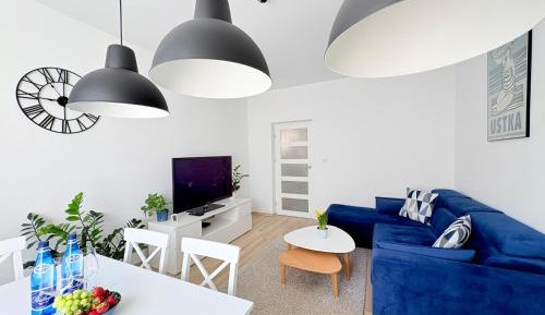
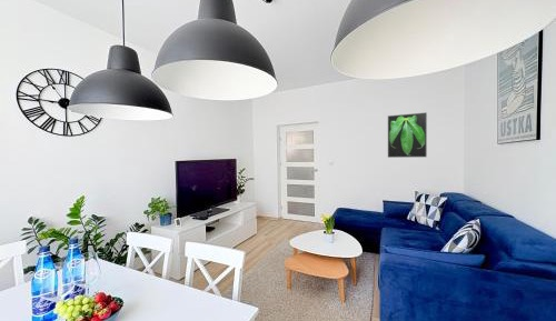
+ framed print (406, 136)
